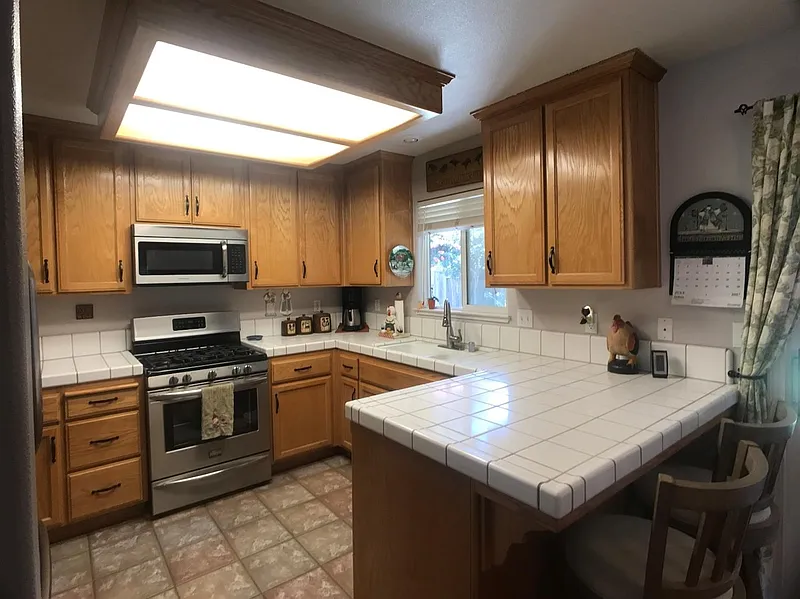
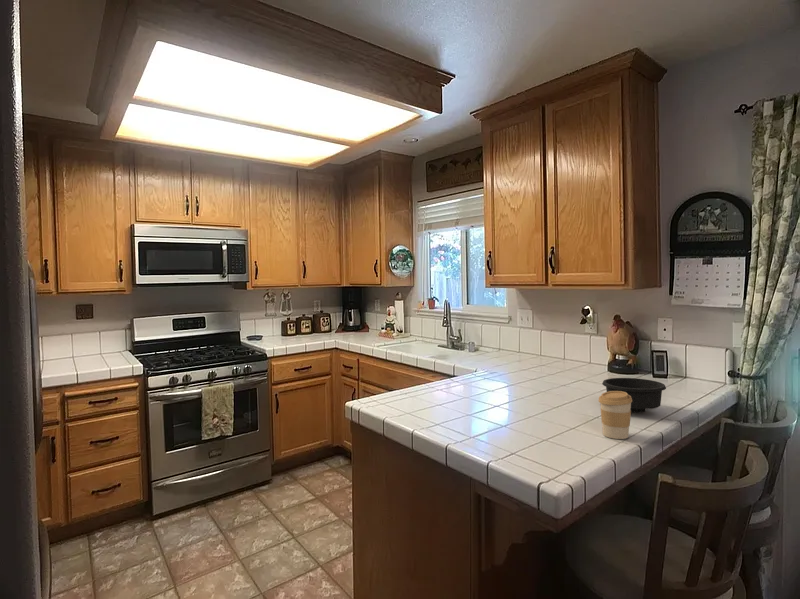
+ coffee cup (615, 414)
+ bowl (633, 397)
